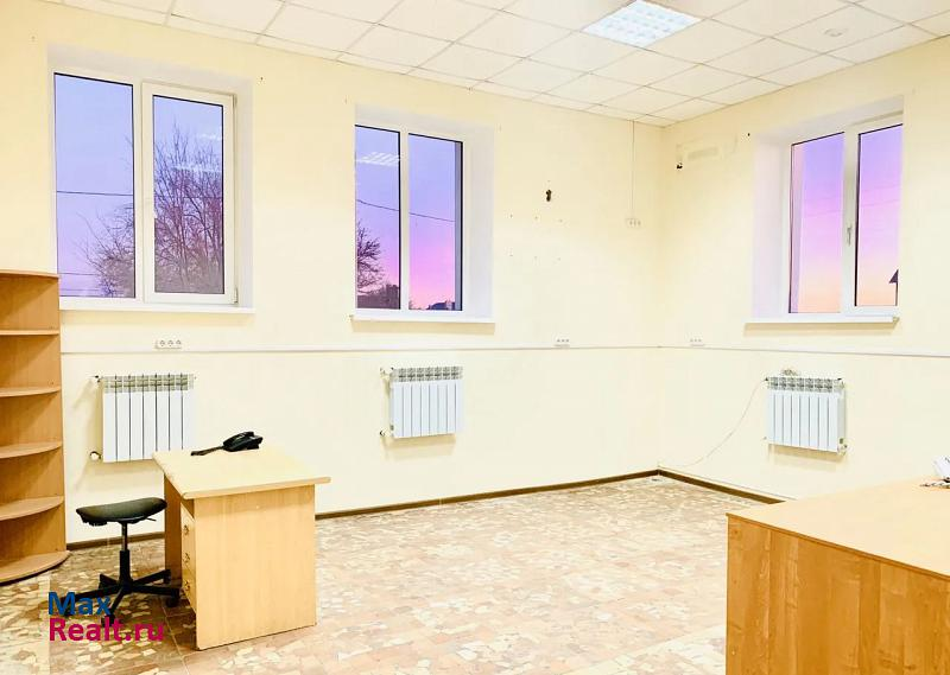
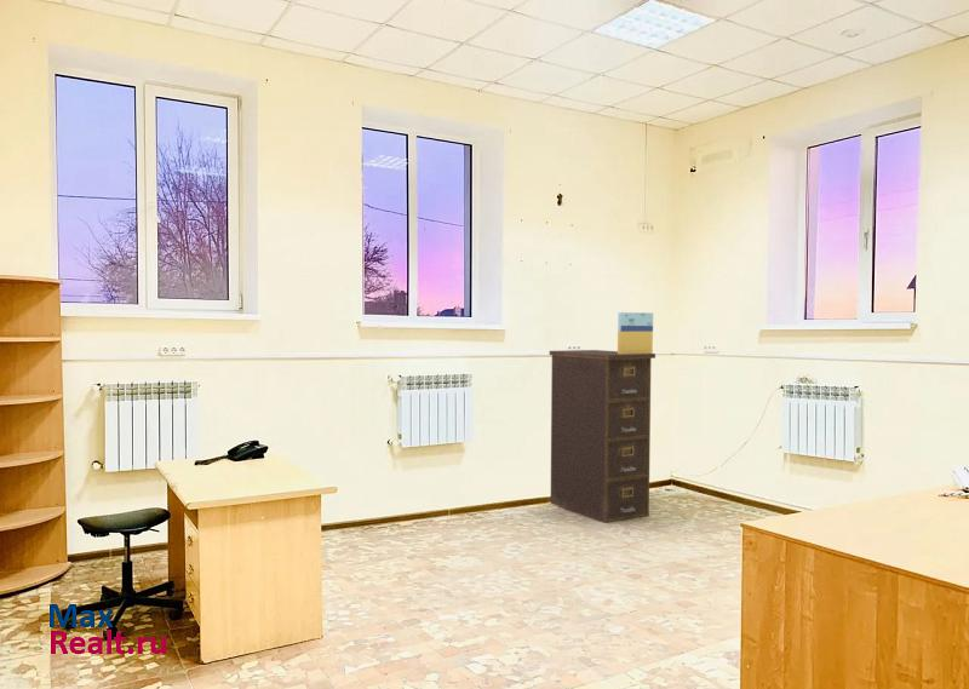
+ architectural model (636, 332)
+ filing cabinet (600, 431)
